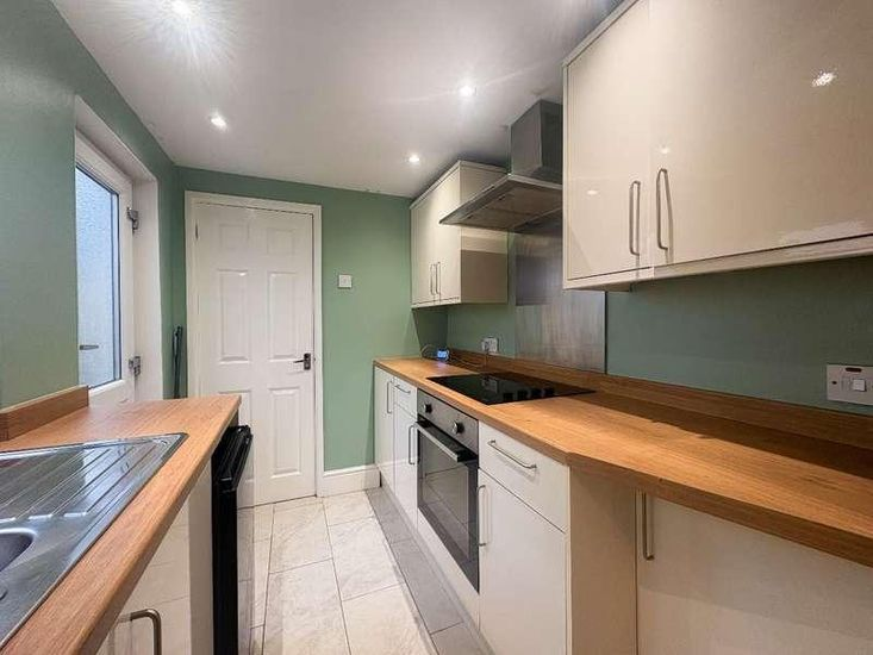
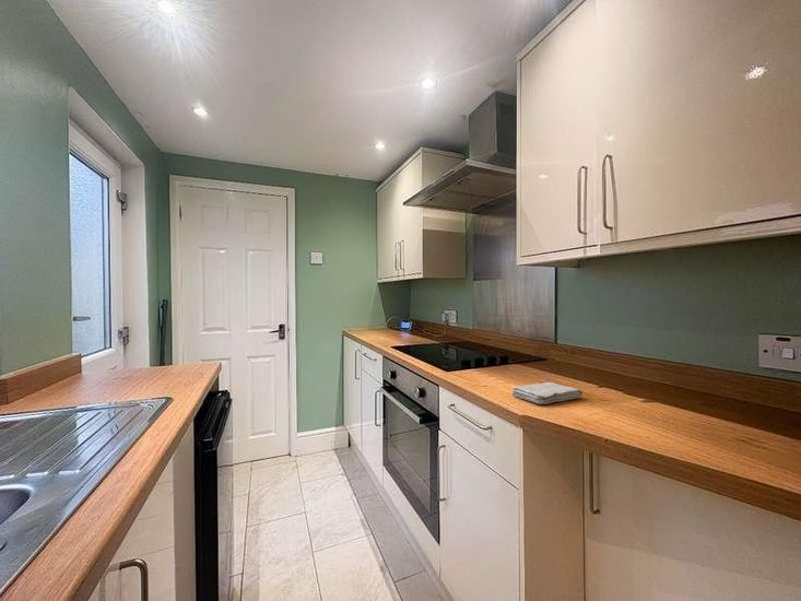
+ washcloth (545, 391)
